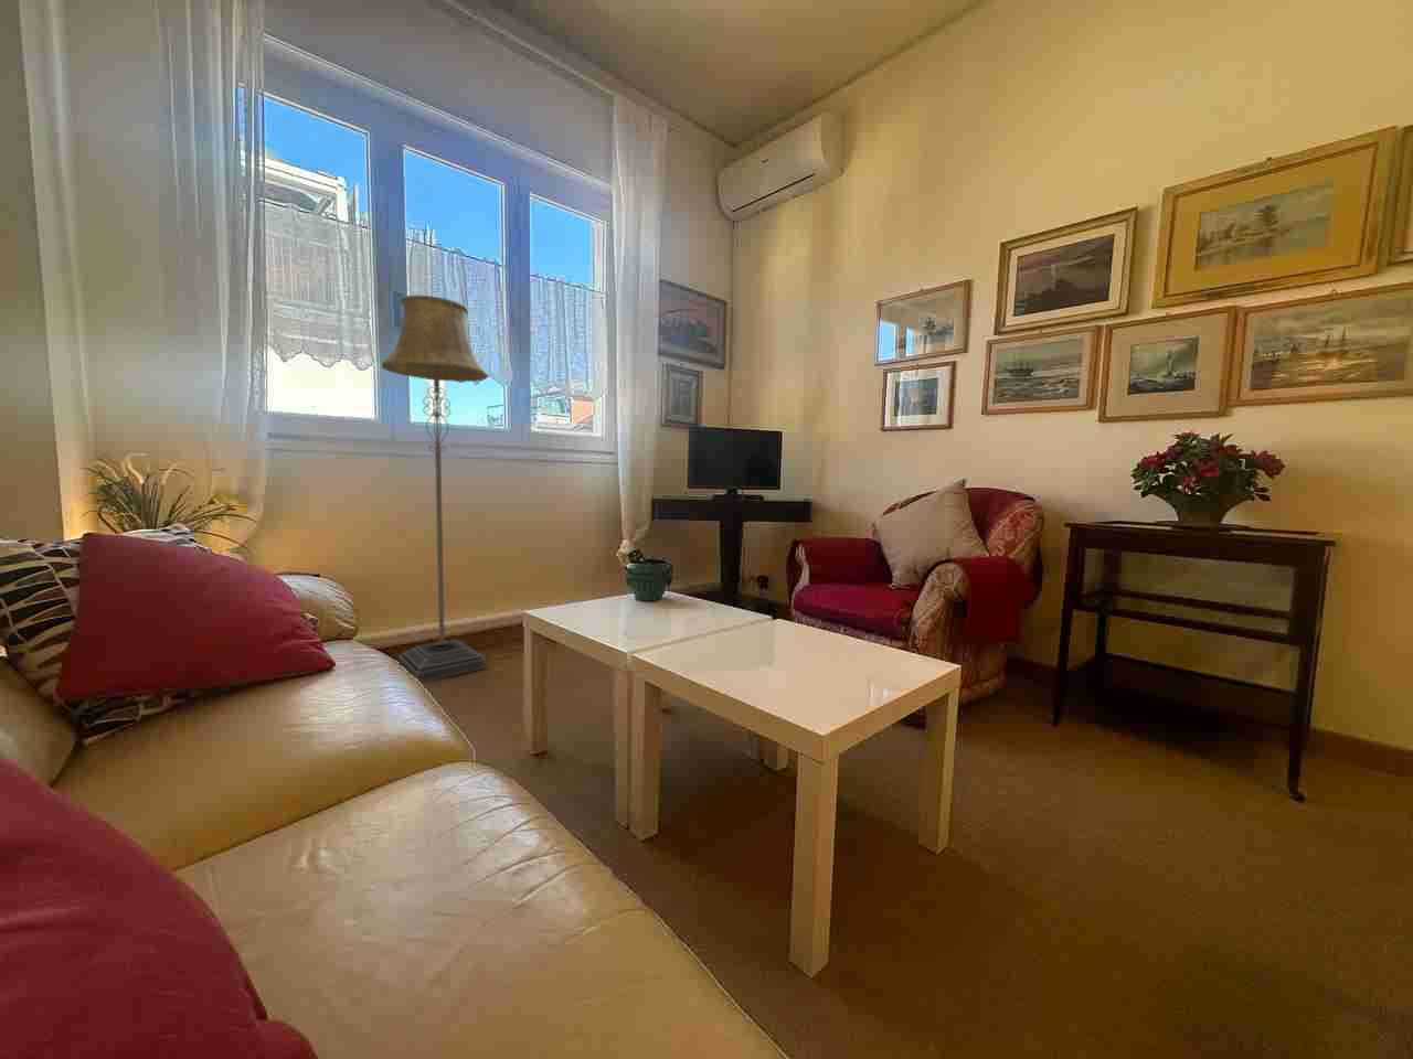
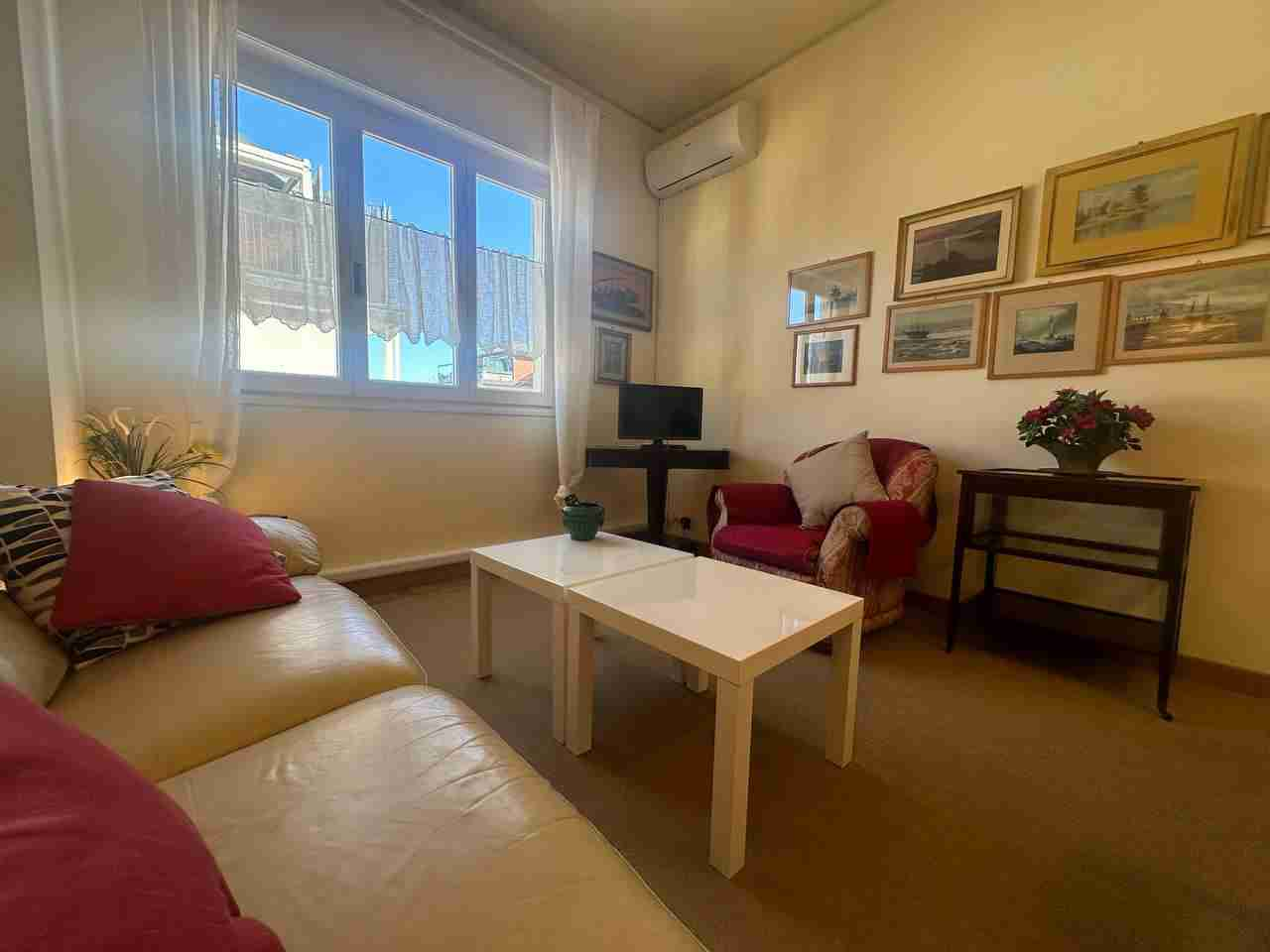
- floor lamp (438, 491)
